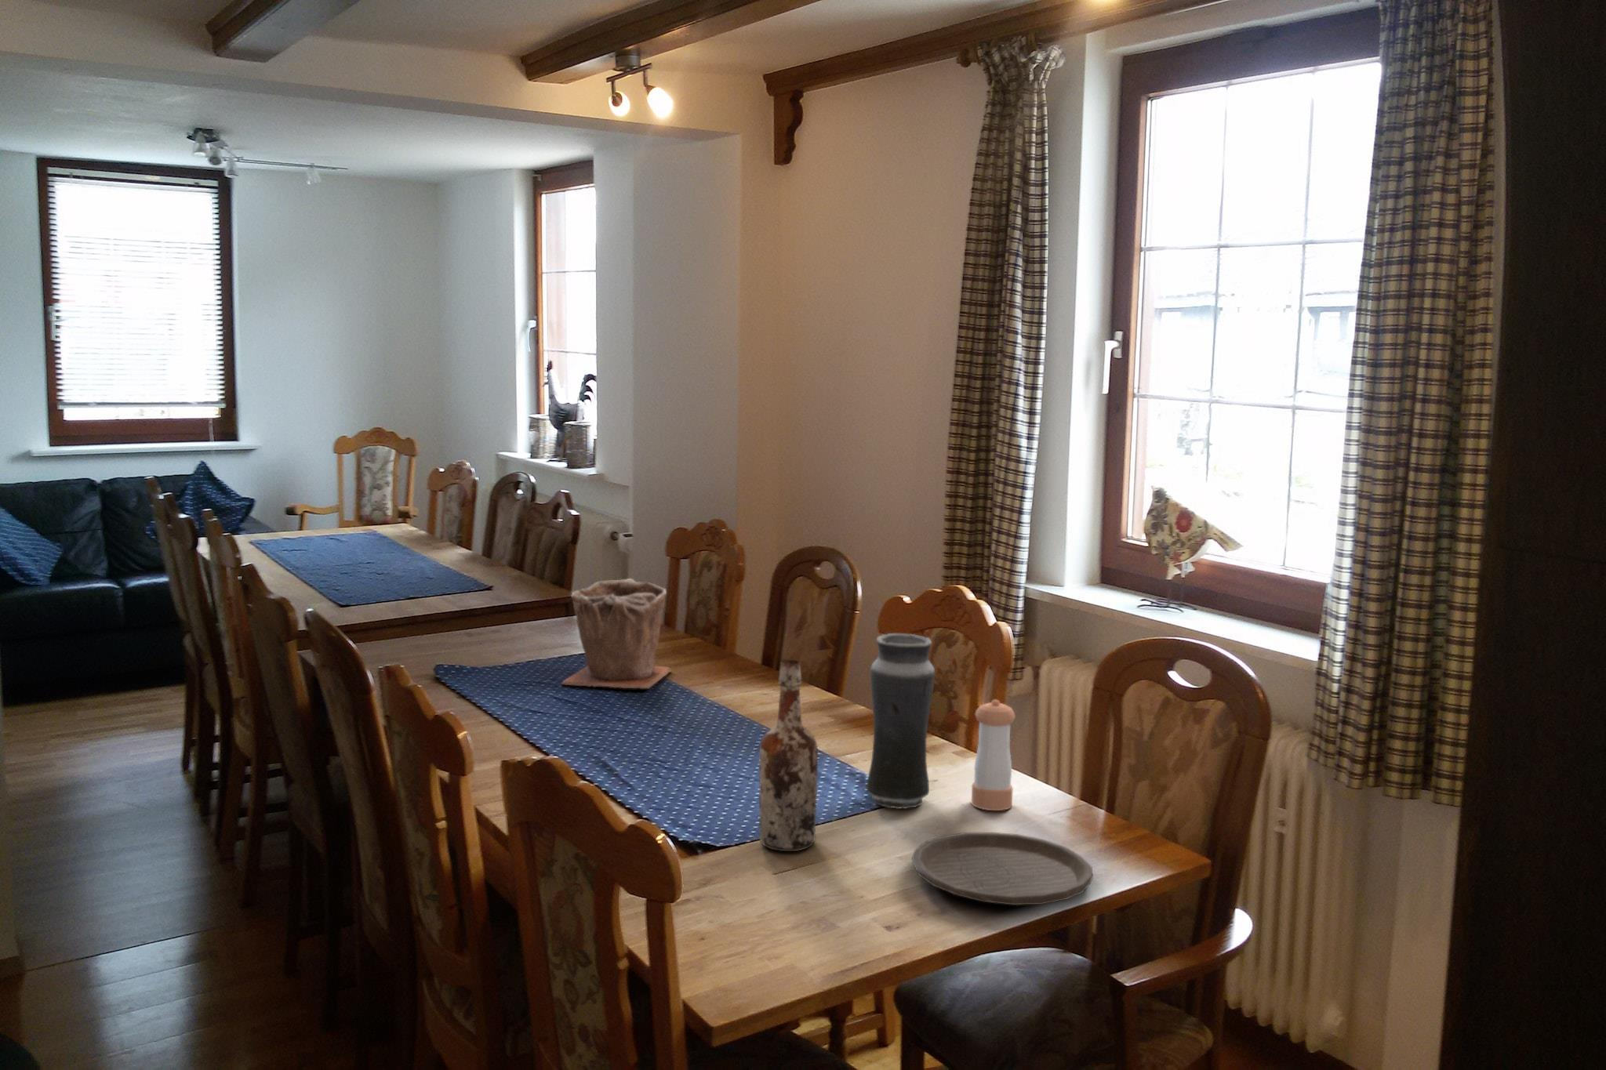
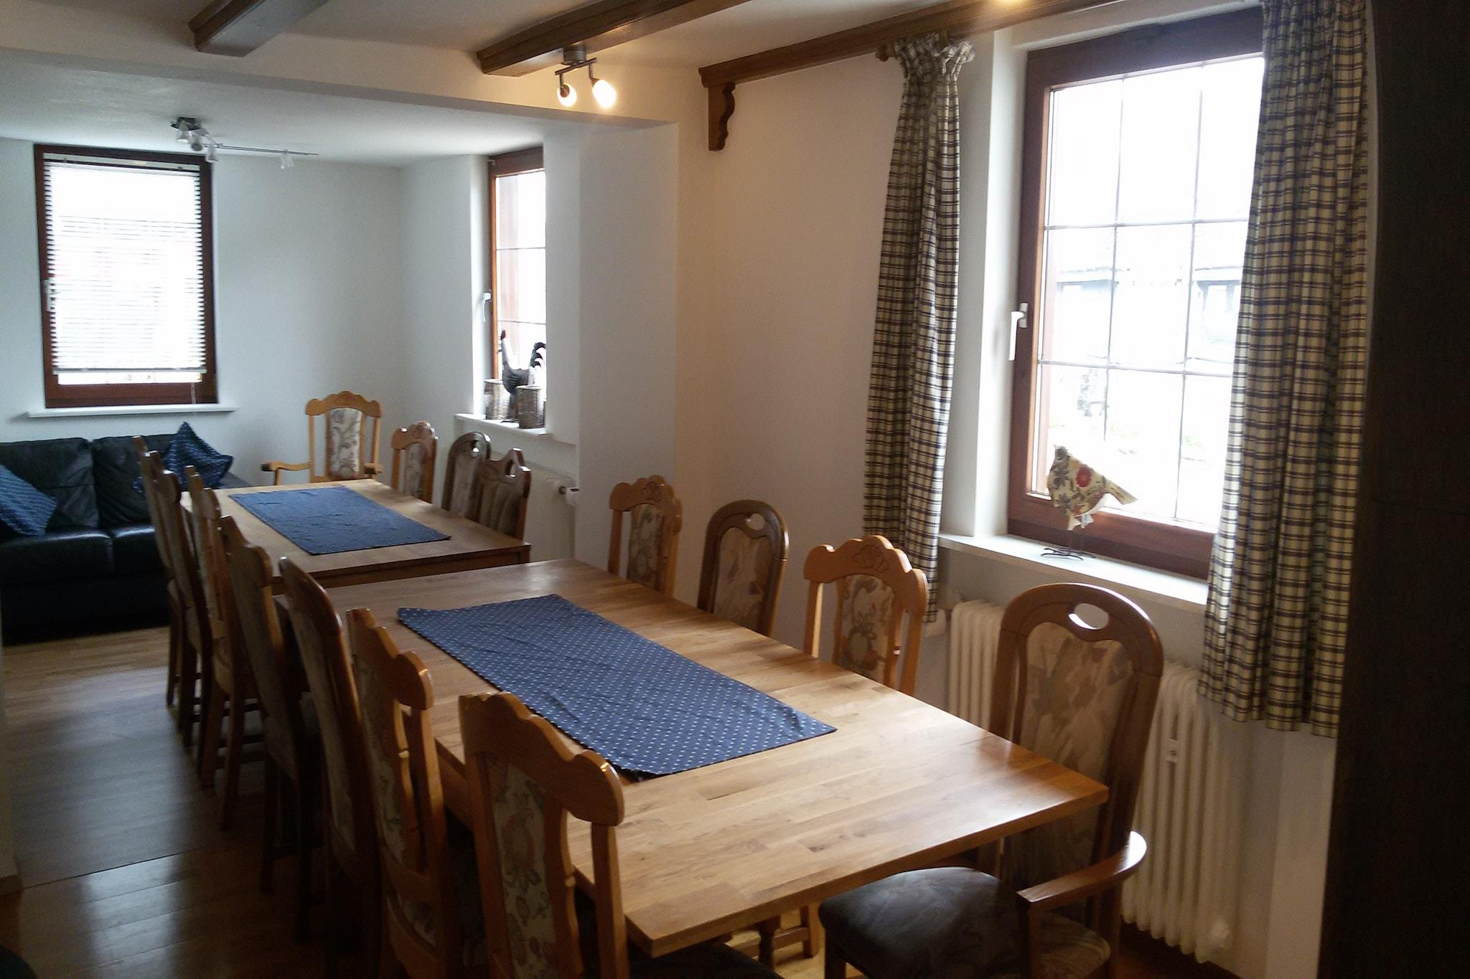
- pepper shaker (993, 752)
- plant pot (617, 631)
- plate (1001, 868)
- wine bottle (788, 752)
- vase (900, 720)
